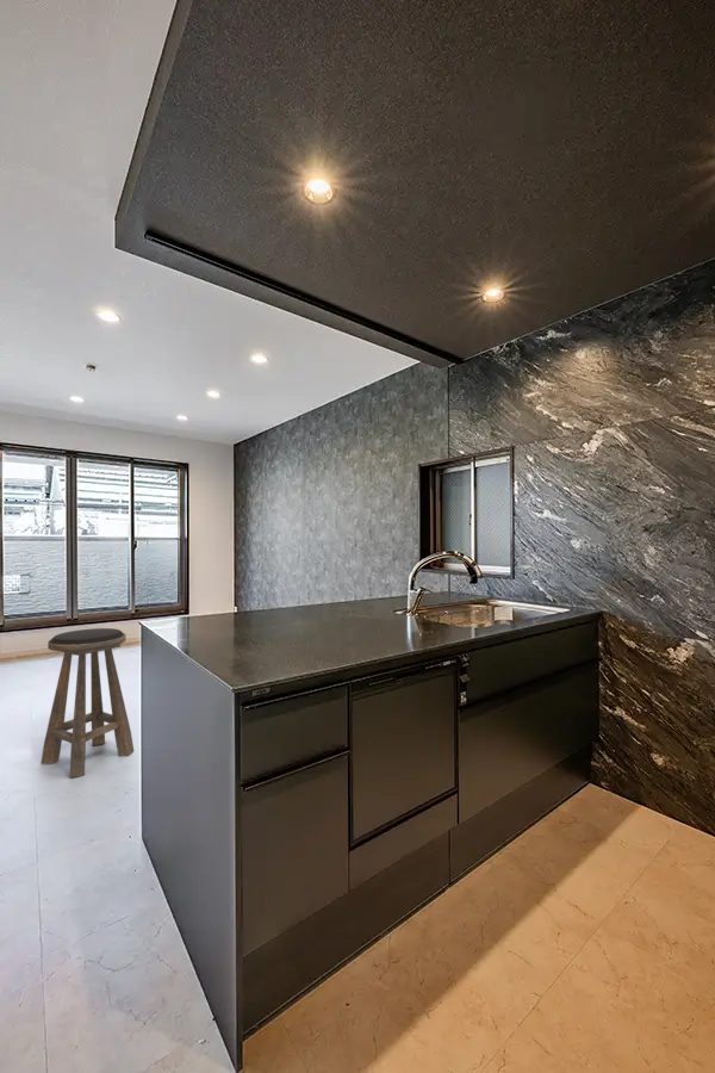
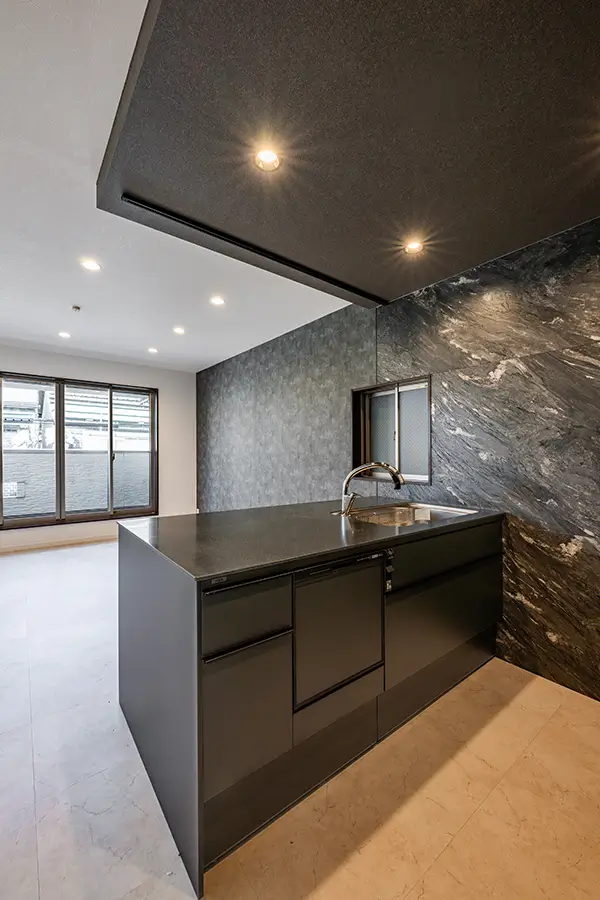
- stool (85, 695)
